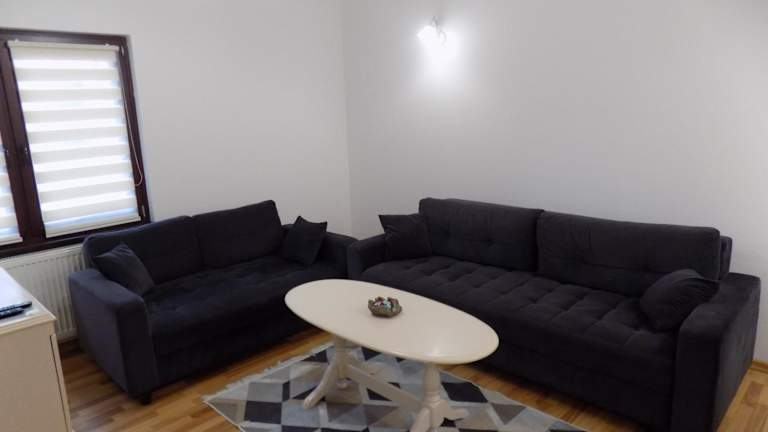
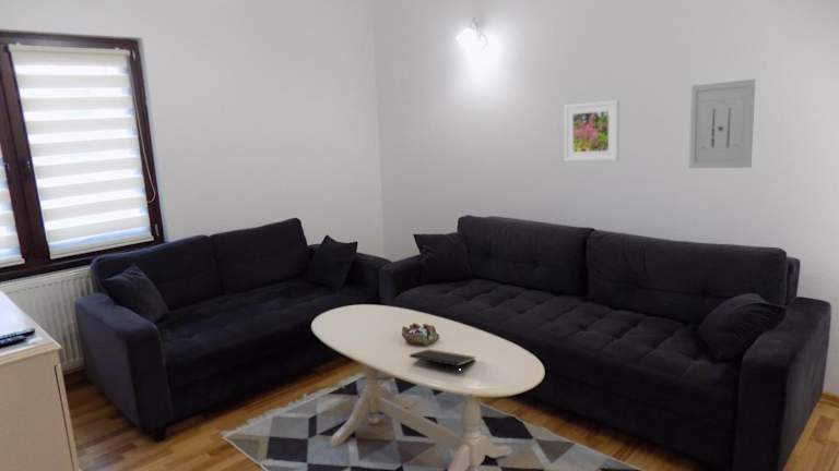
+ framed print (590, 132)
+ wall art (720, 125)
+ notepad (442, 357)
